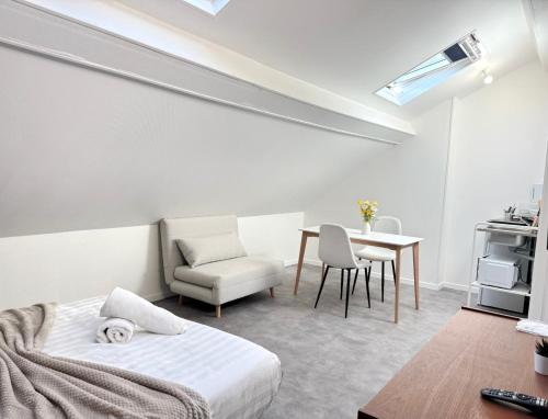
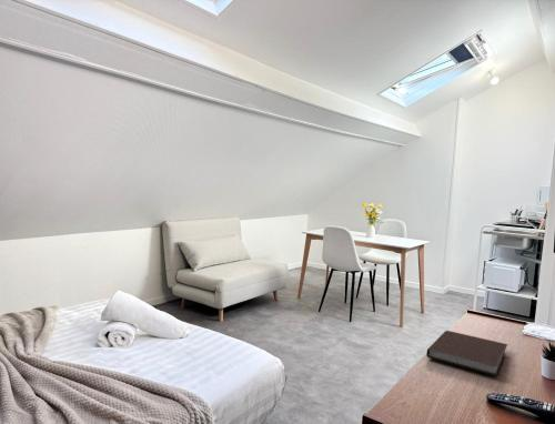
+ notebook (467, 350)
